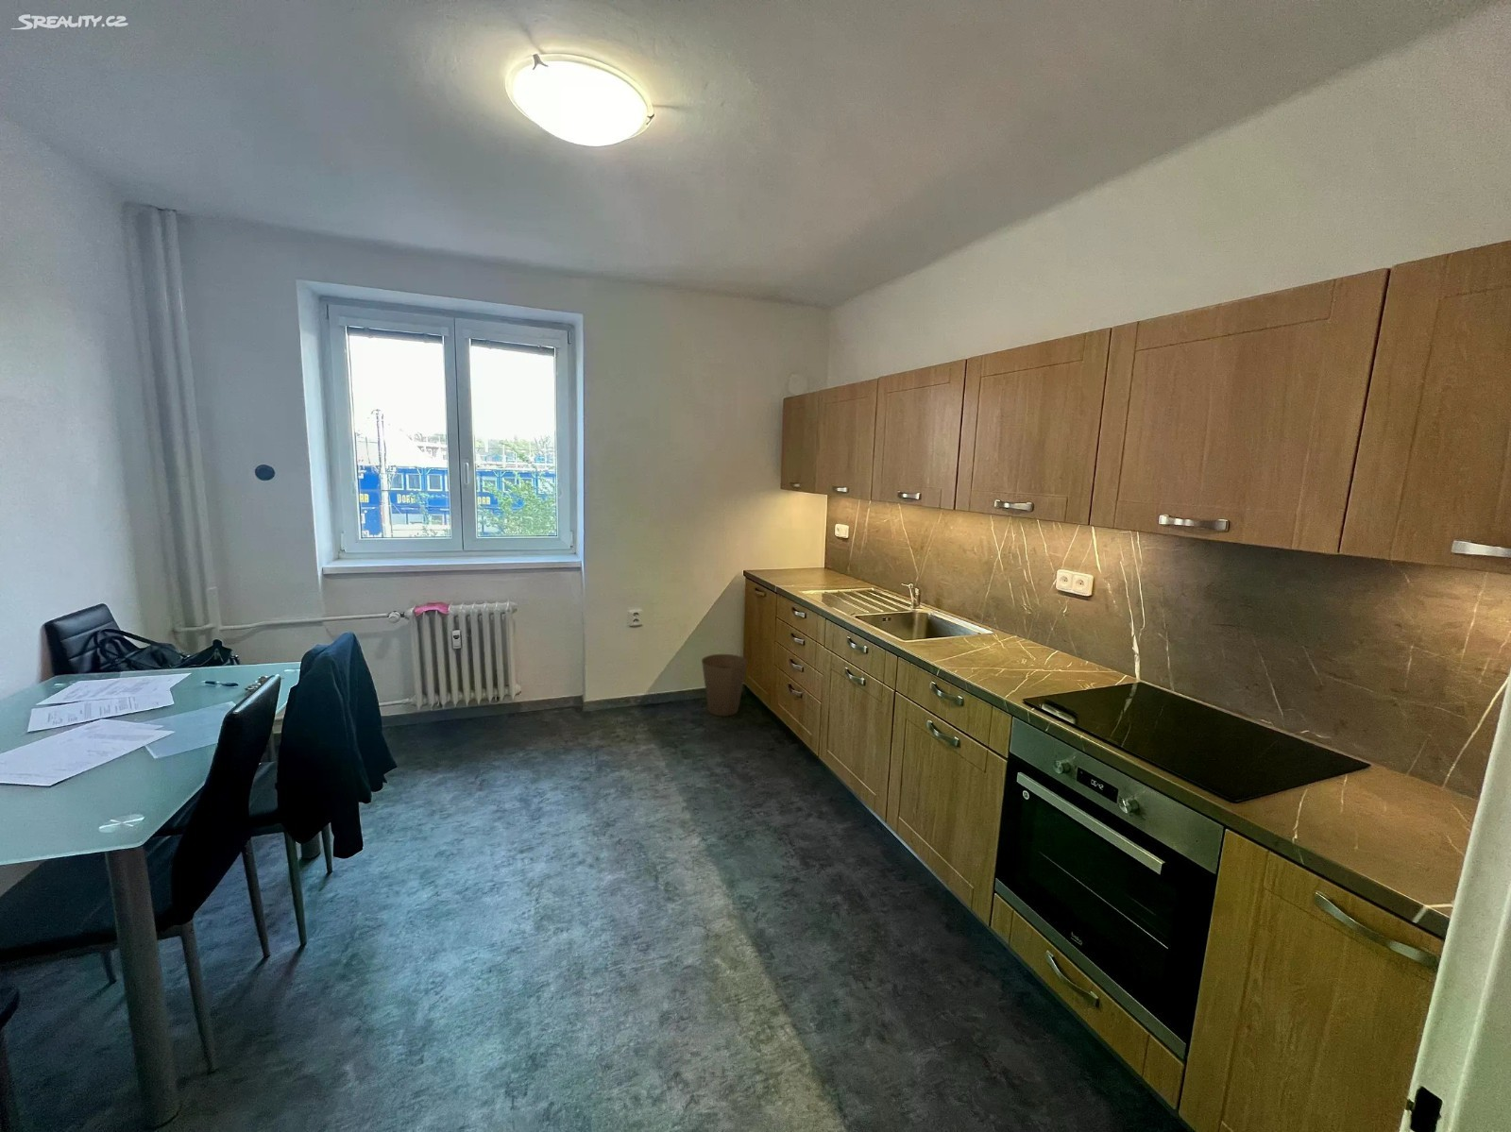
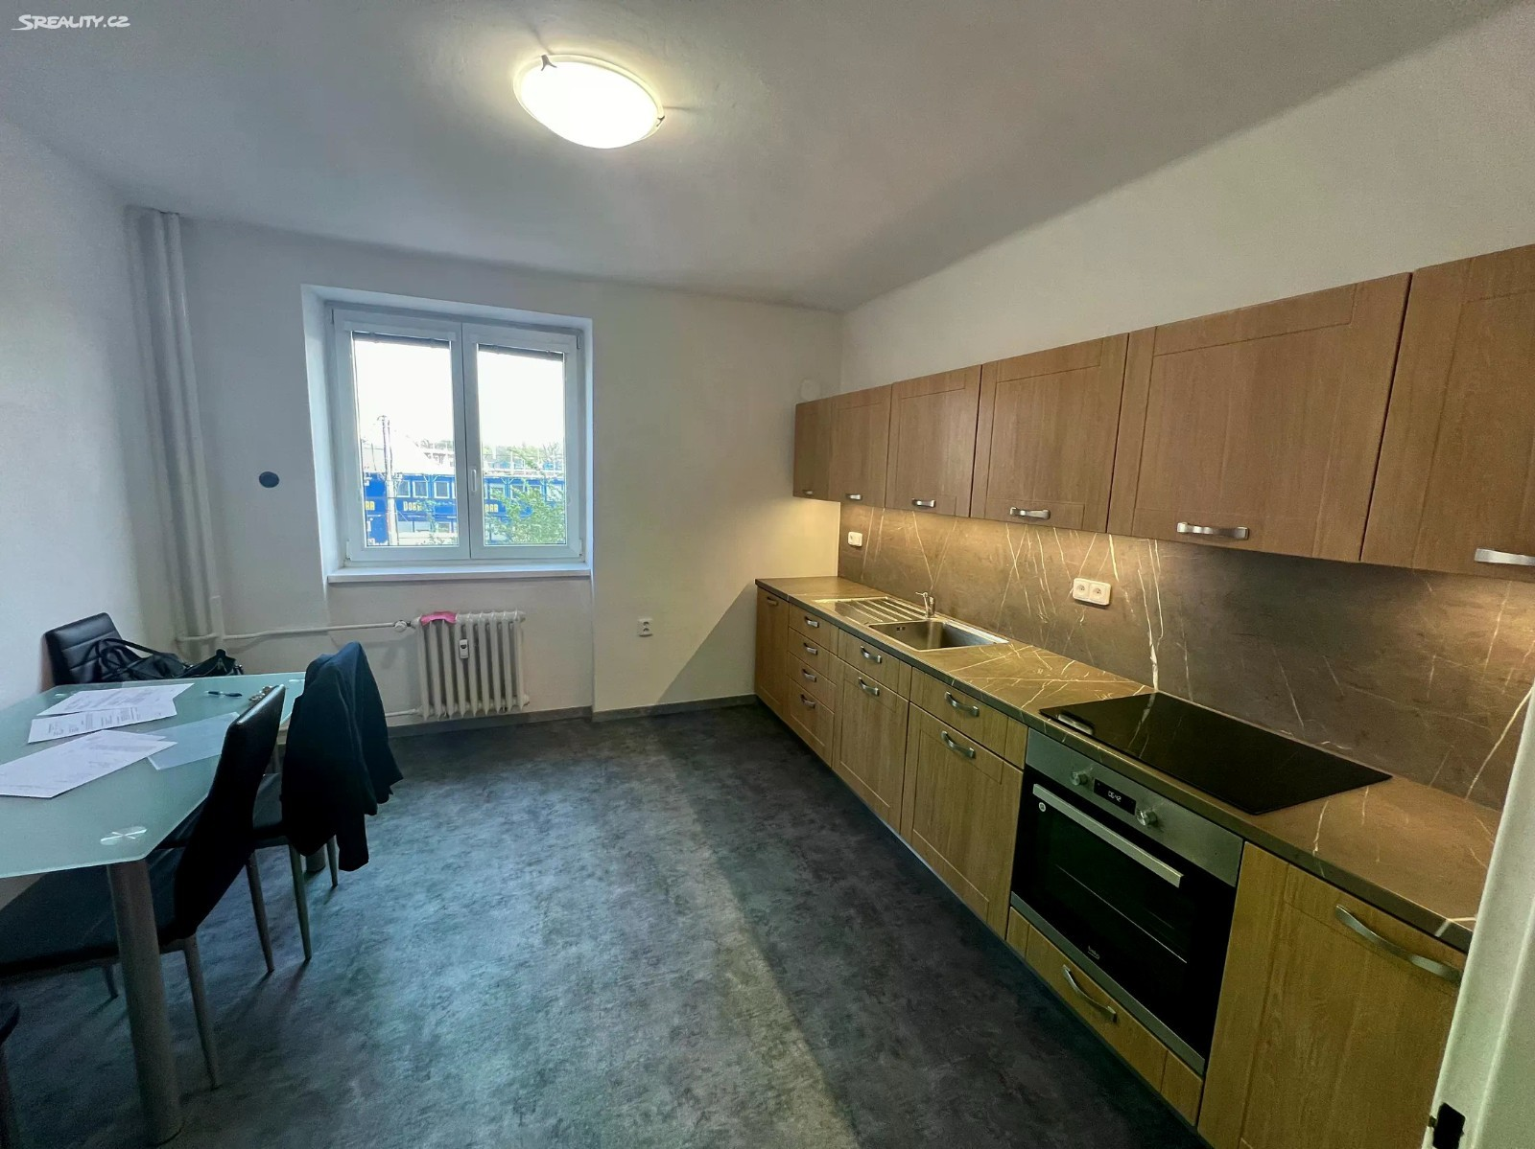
- trash can (723, 685)
